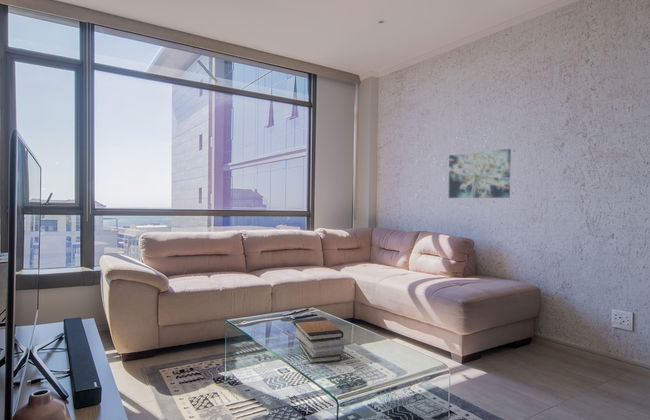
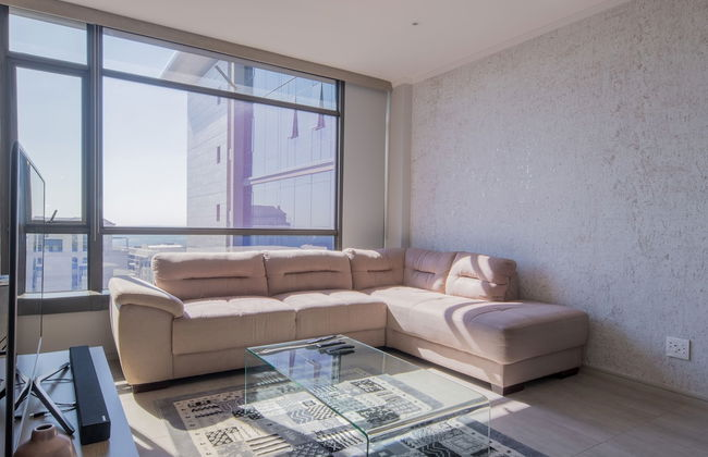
- wall art (477, 175)
- book stack (318, 339)
